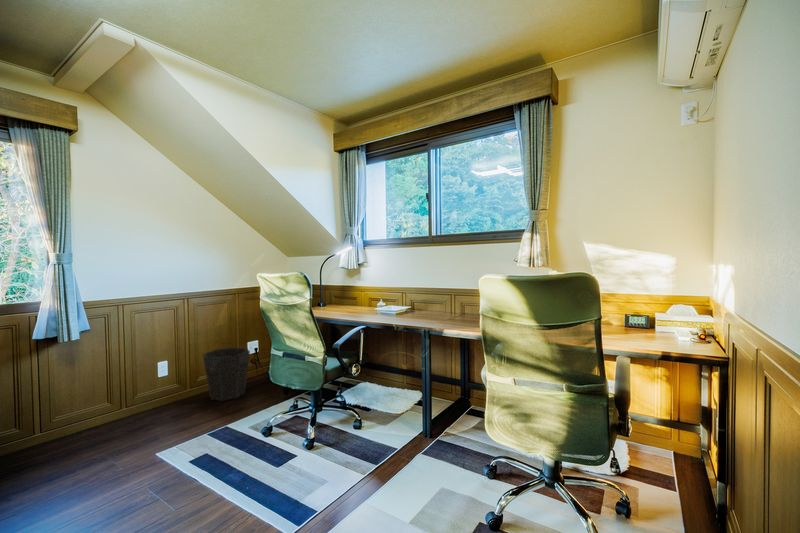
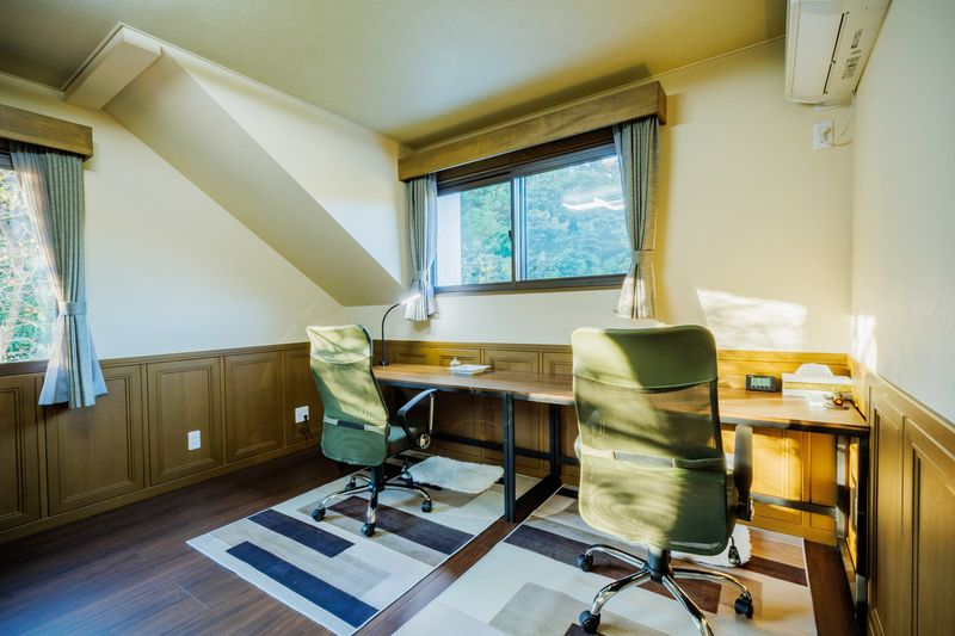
- waste bin (226, 373)
